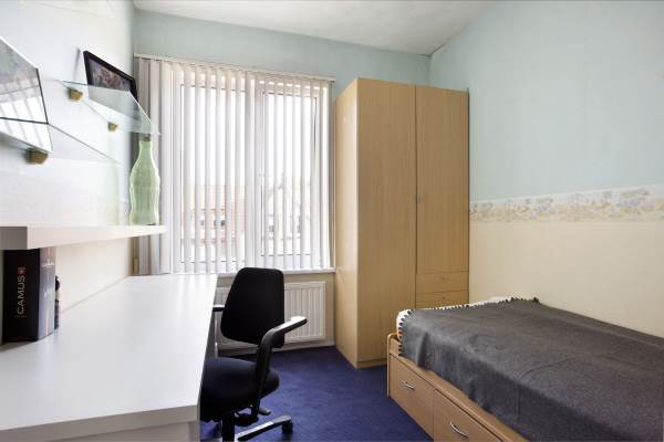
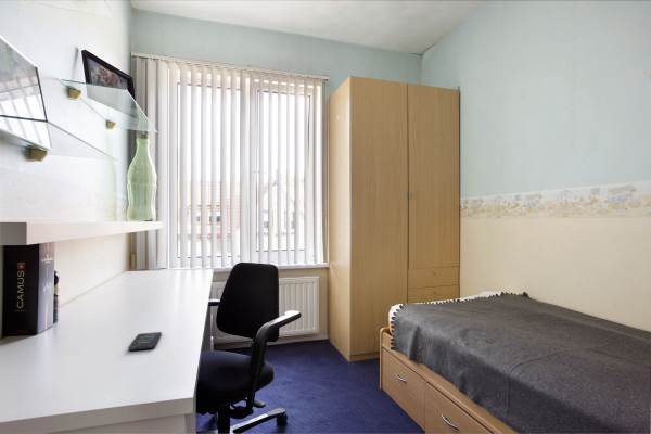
+ smartphone (145, 340)
